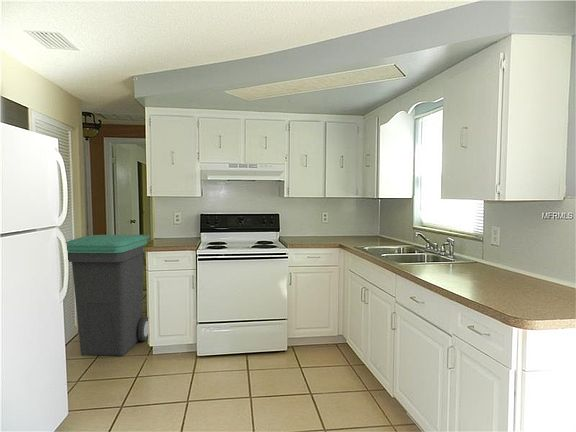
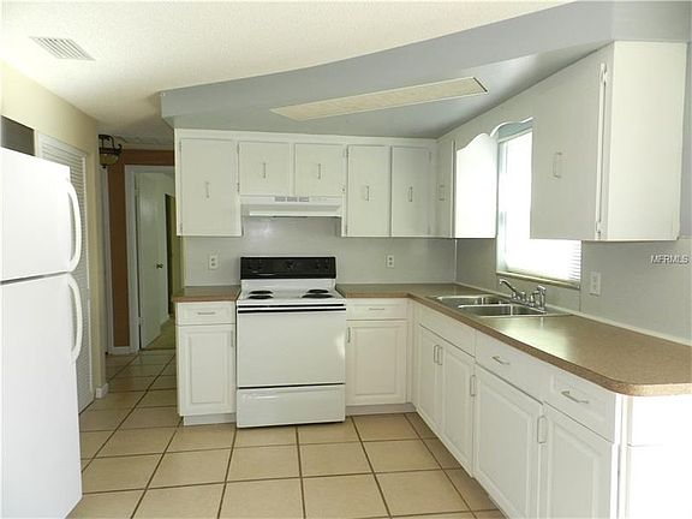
- trash bin (111, 290)
